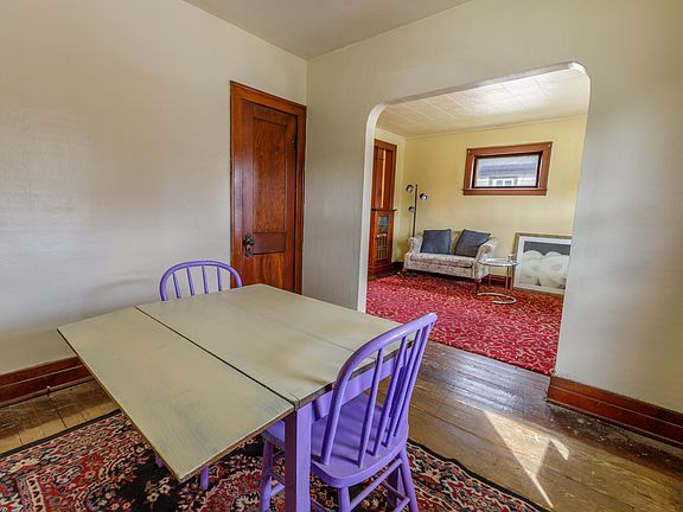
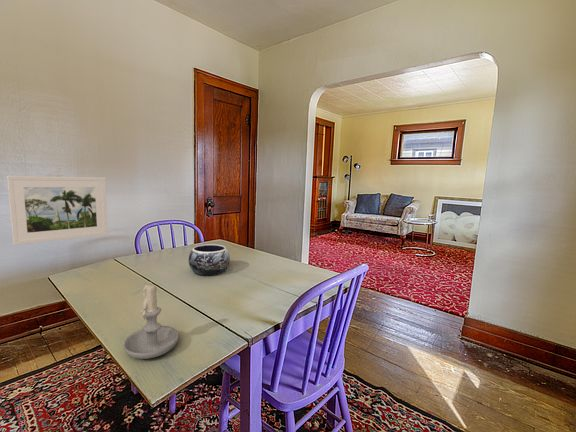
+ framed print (63, 208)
+ decorative bowl (209, 259)
+ candle (151, 315)
